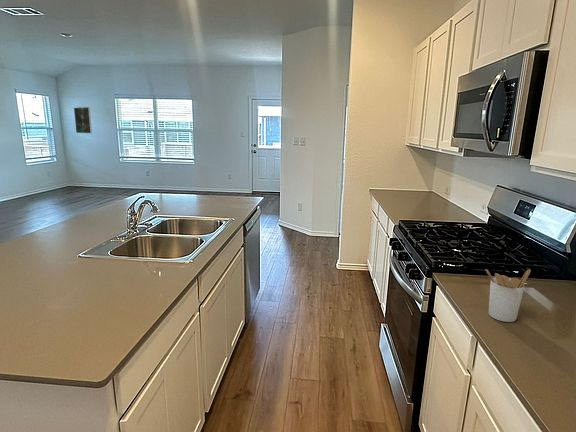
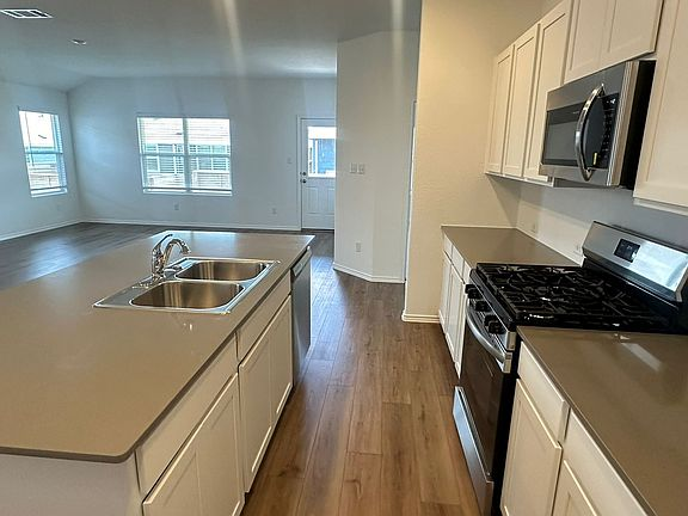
- utensil holder (505, 293)
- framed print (82, 120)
